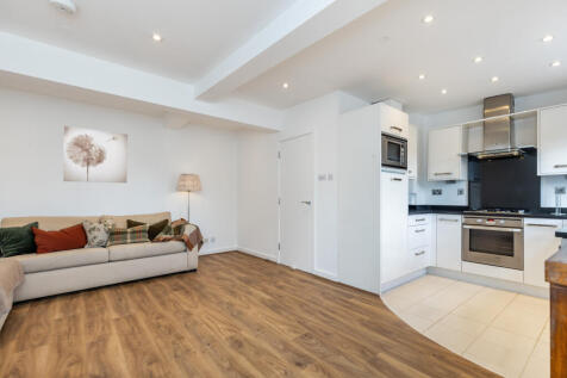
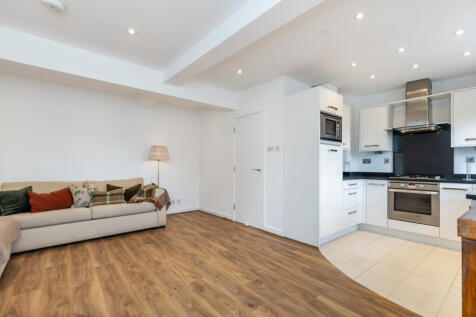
- wall art (96, 156)
